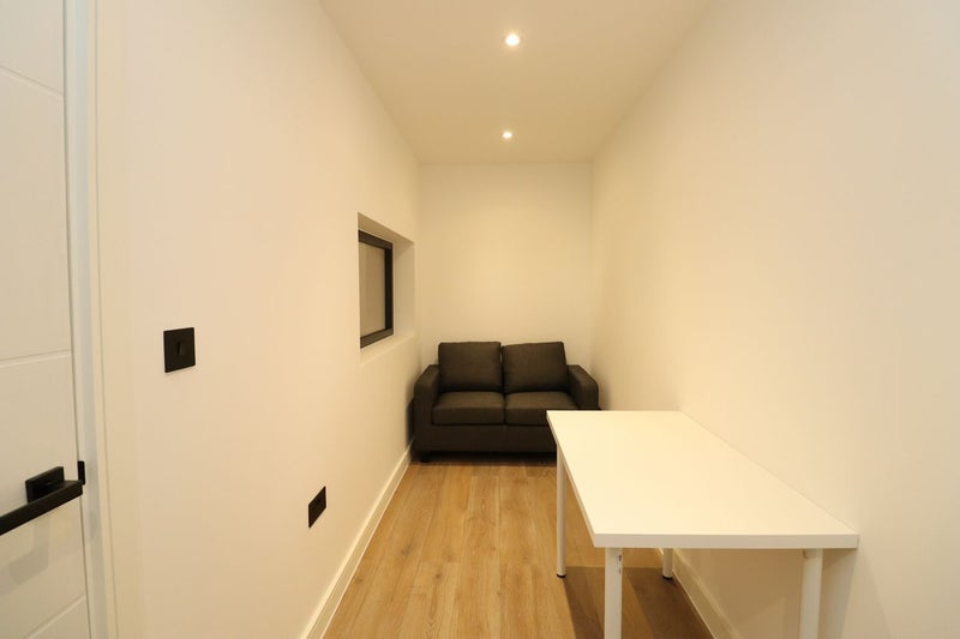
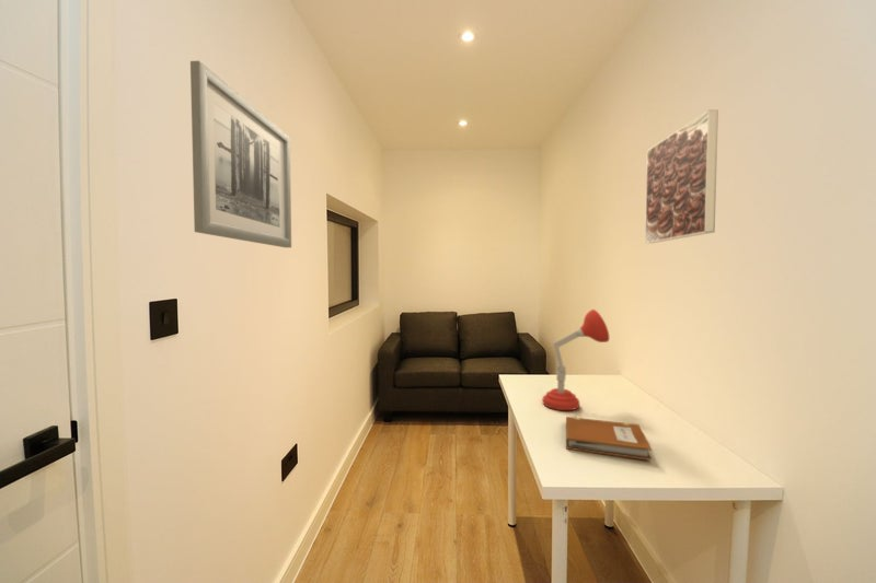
+ desk lamp (562, 362)
+ wall art (252, 174)
+ notebook (606, 435)
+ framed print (676, 186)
